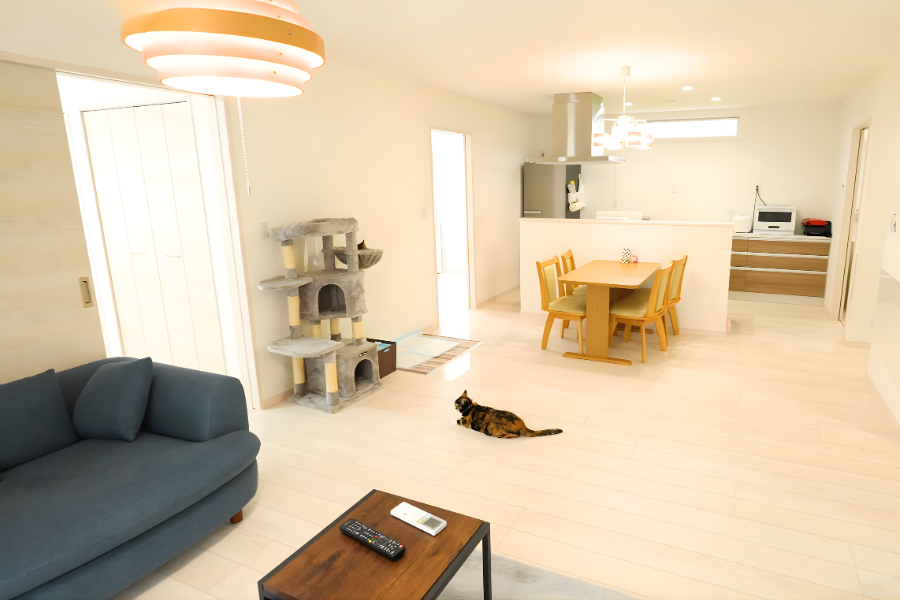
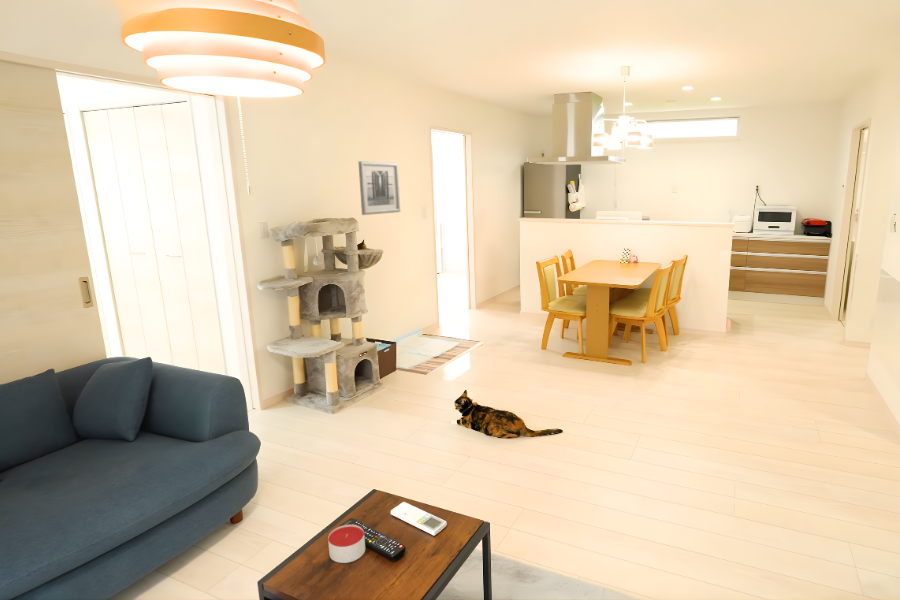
+ candle (346, 542)
+ wall art (380, 188)
